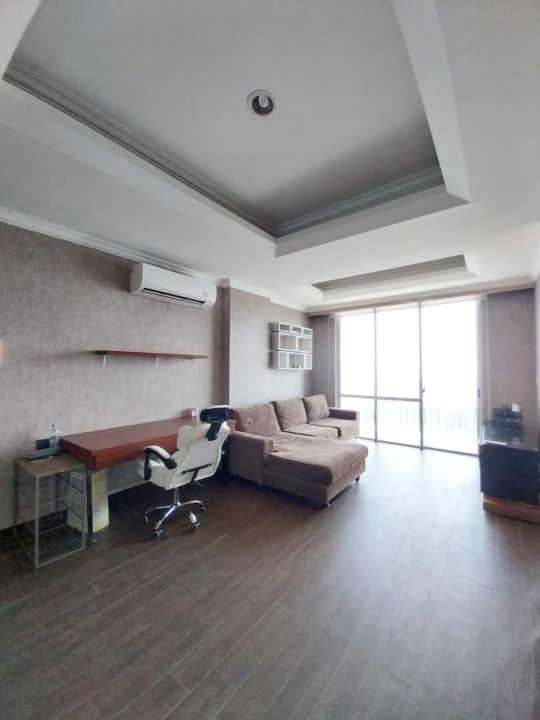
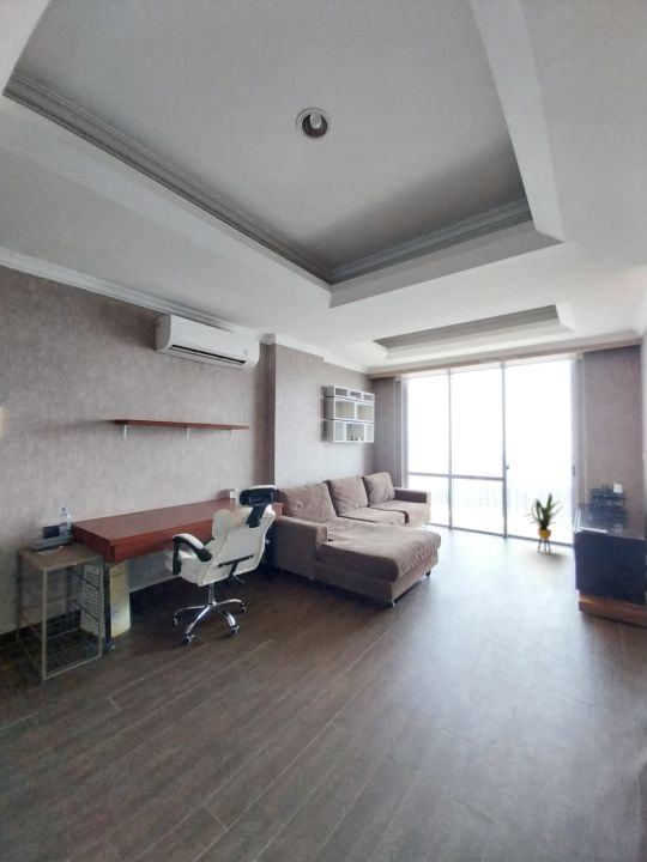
+ house plant (548, 522)
